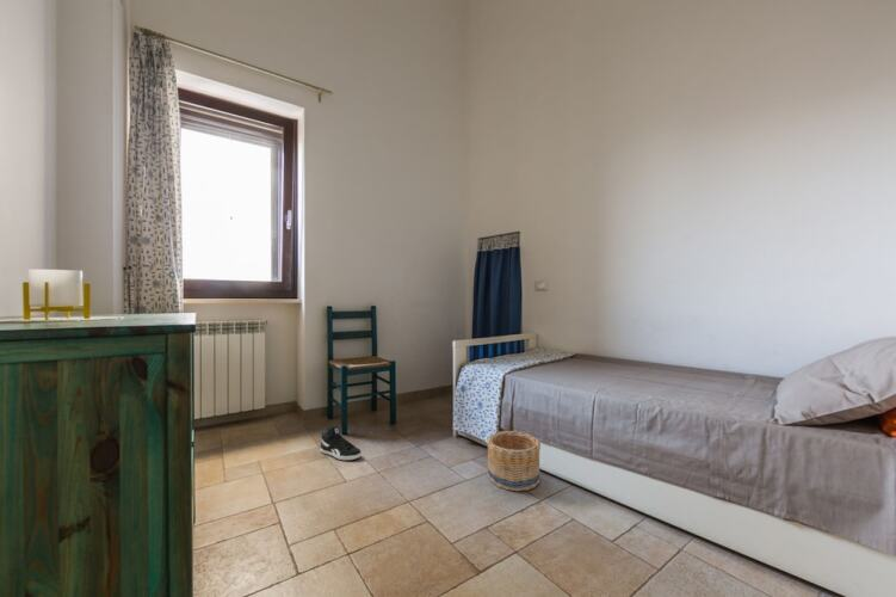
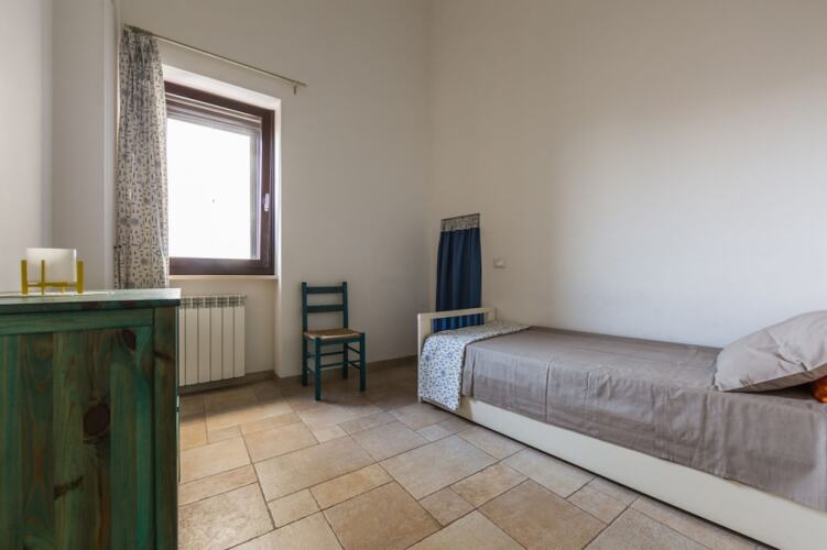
- basket (513, 458)
- sneaker (339, 441)
